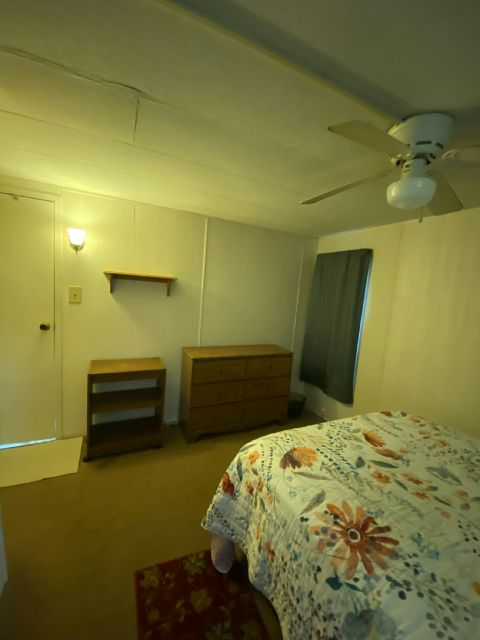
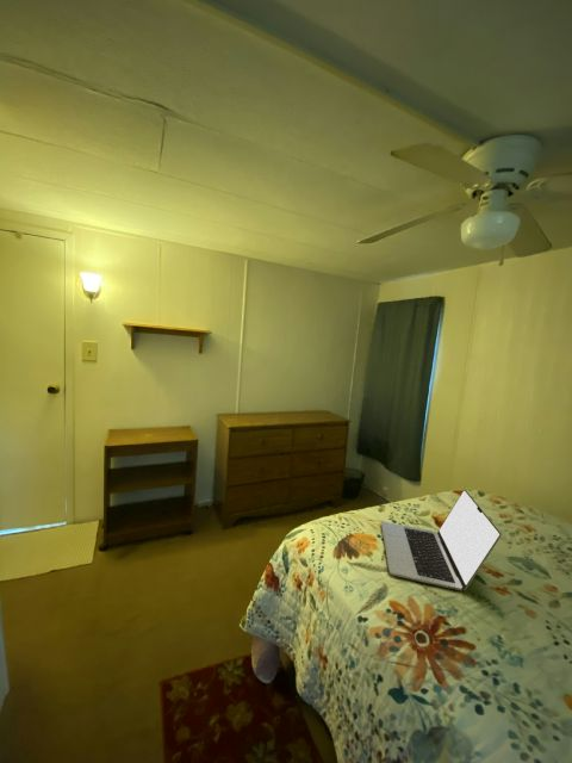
+ laptop (430, 531)
